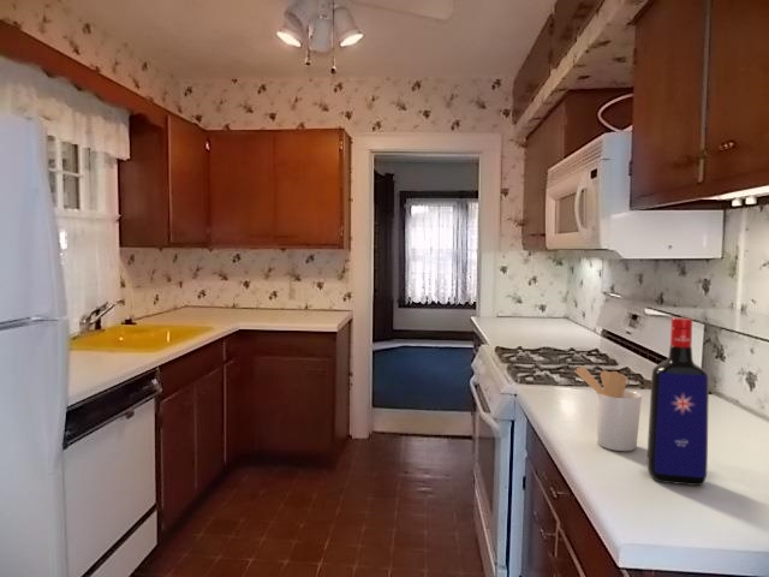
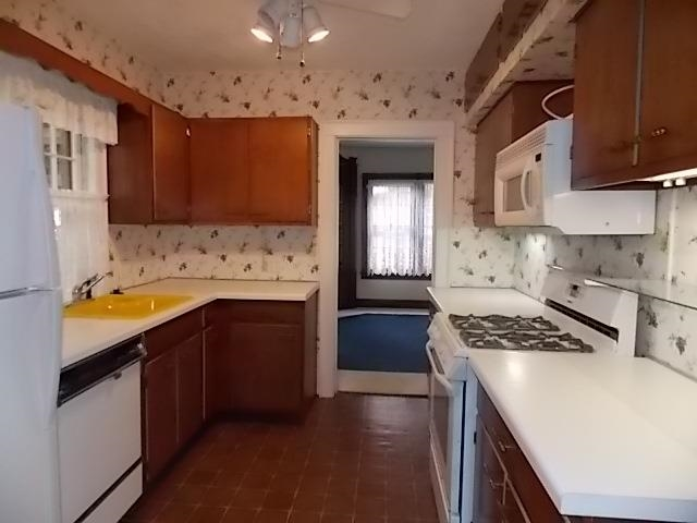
- liquor bottle (678, 399)
- utensil holder (606, 405)
